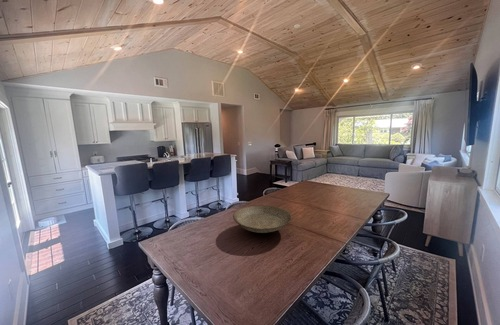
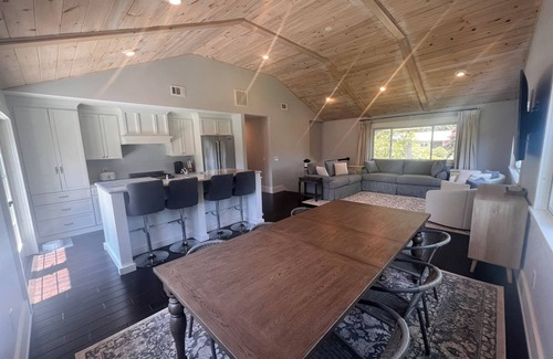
- decorative bowl (262, 221)
